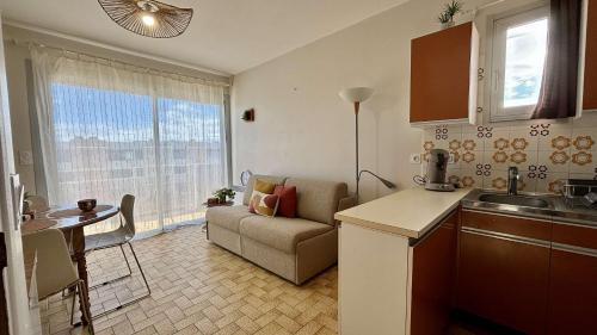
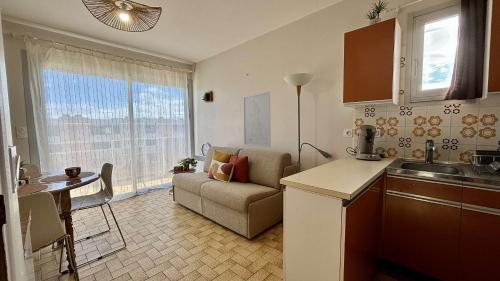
+ wall art (255, 120)
